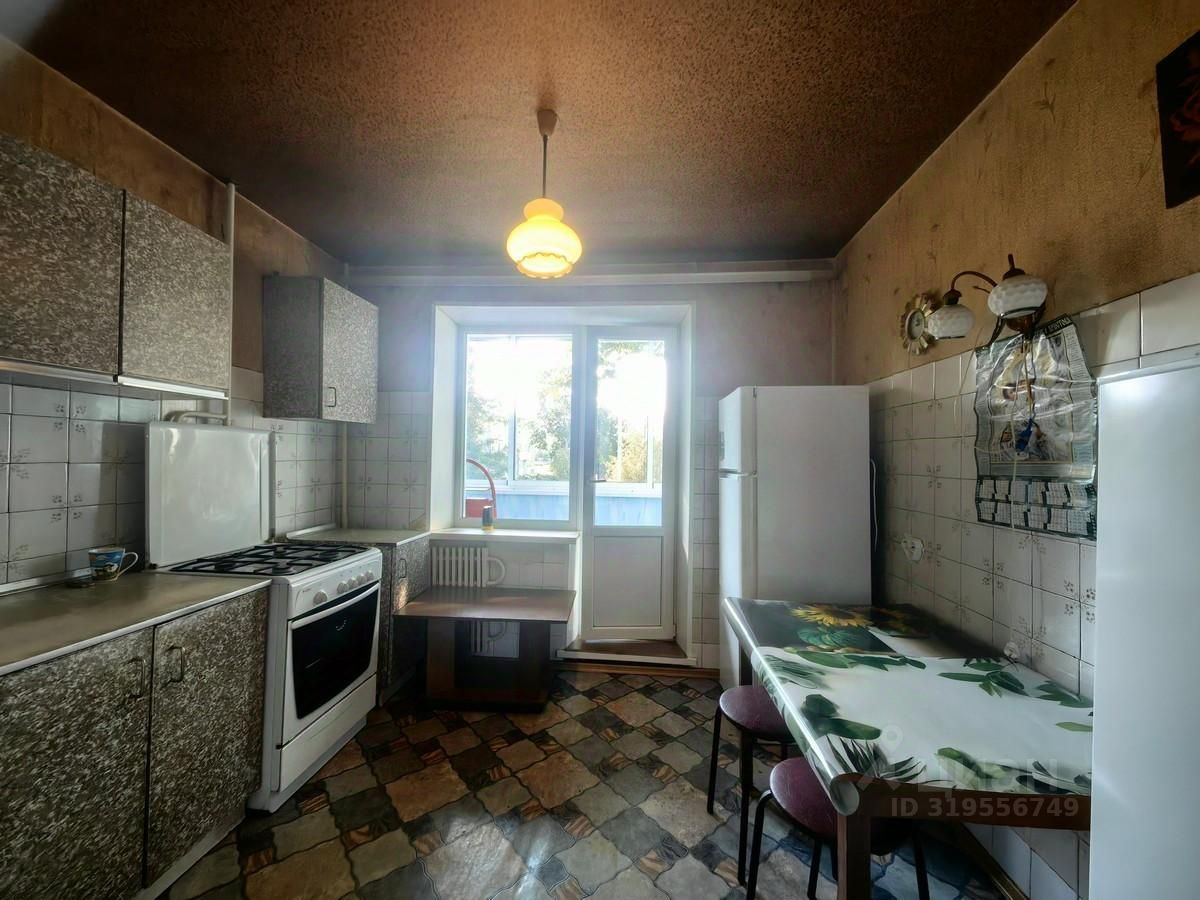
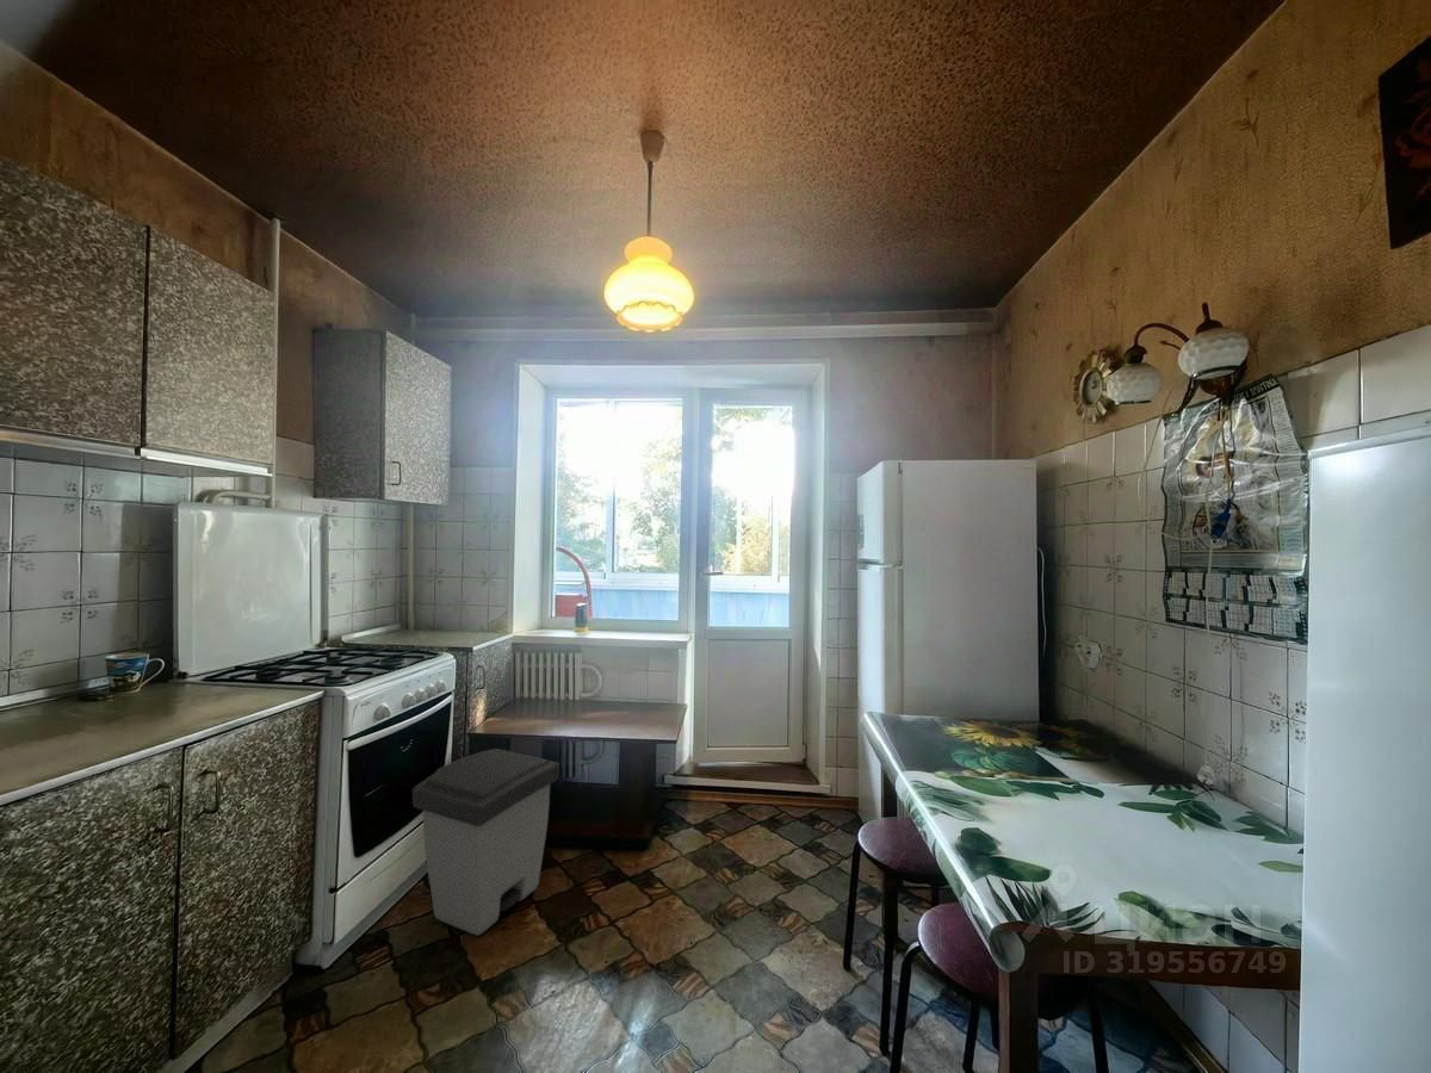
+ trash can (487, 833)
